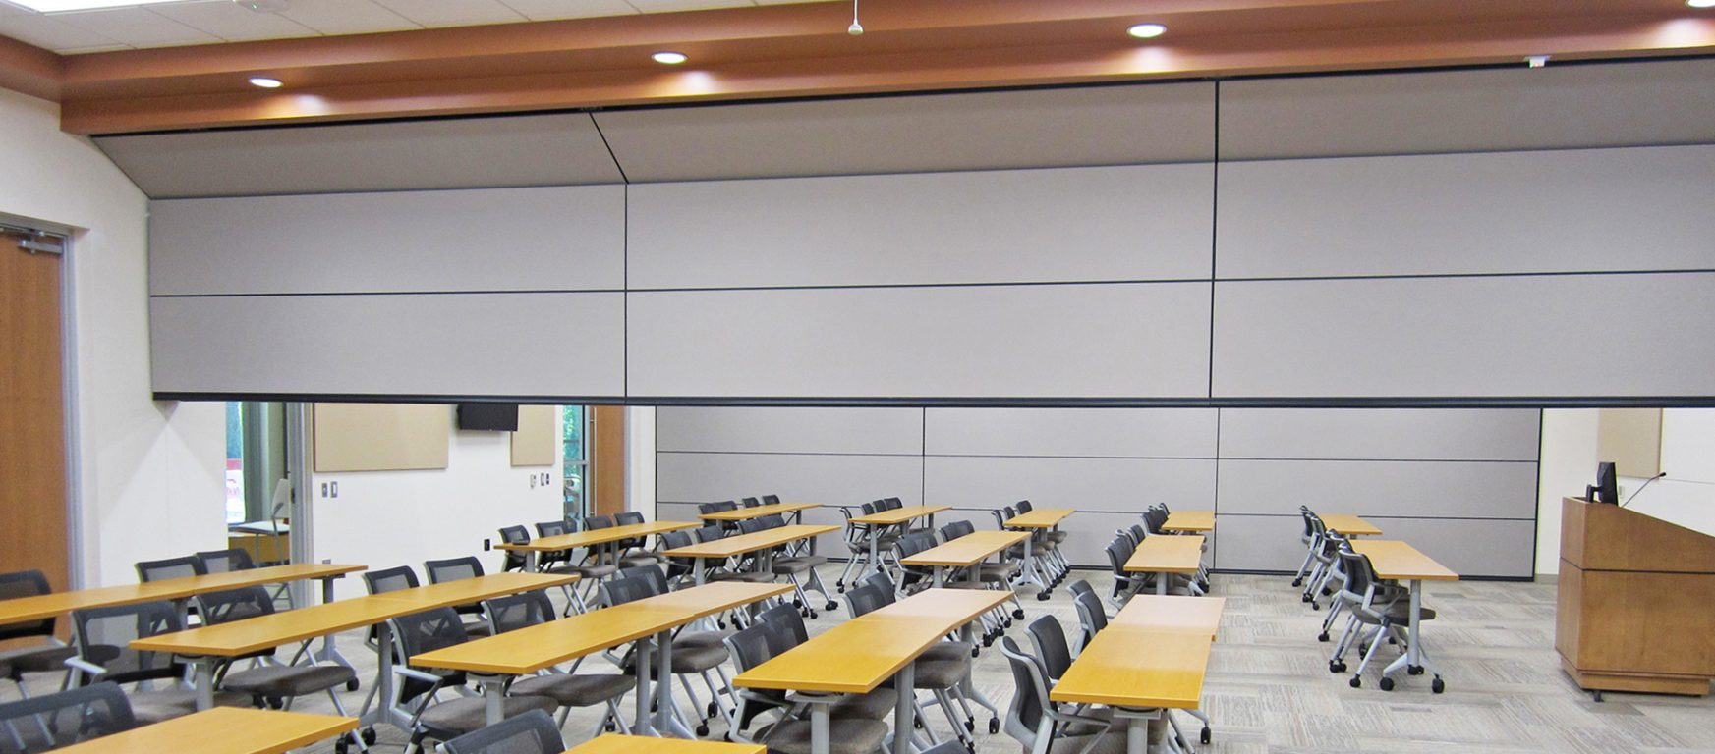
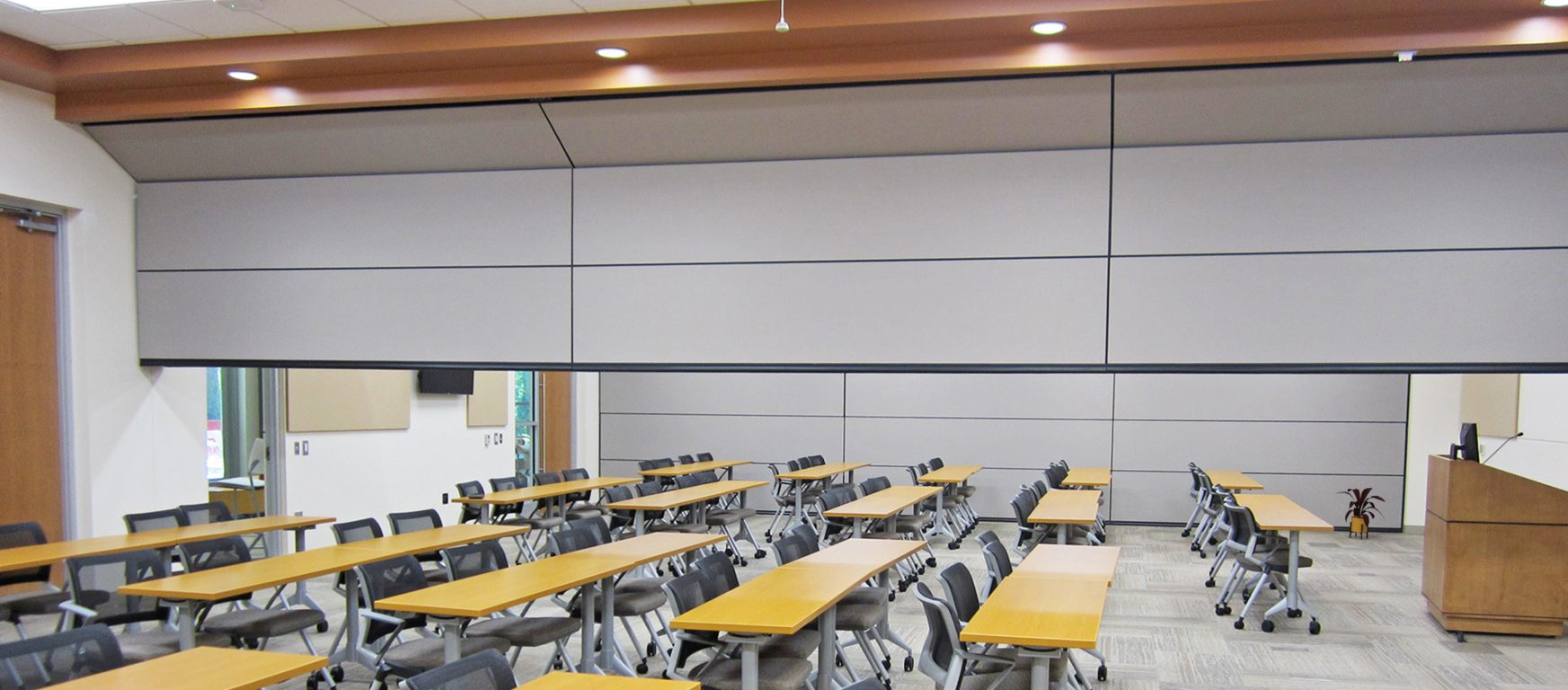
+ house plant (1358, 512)
